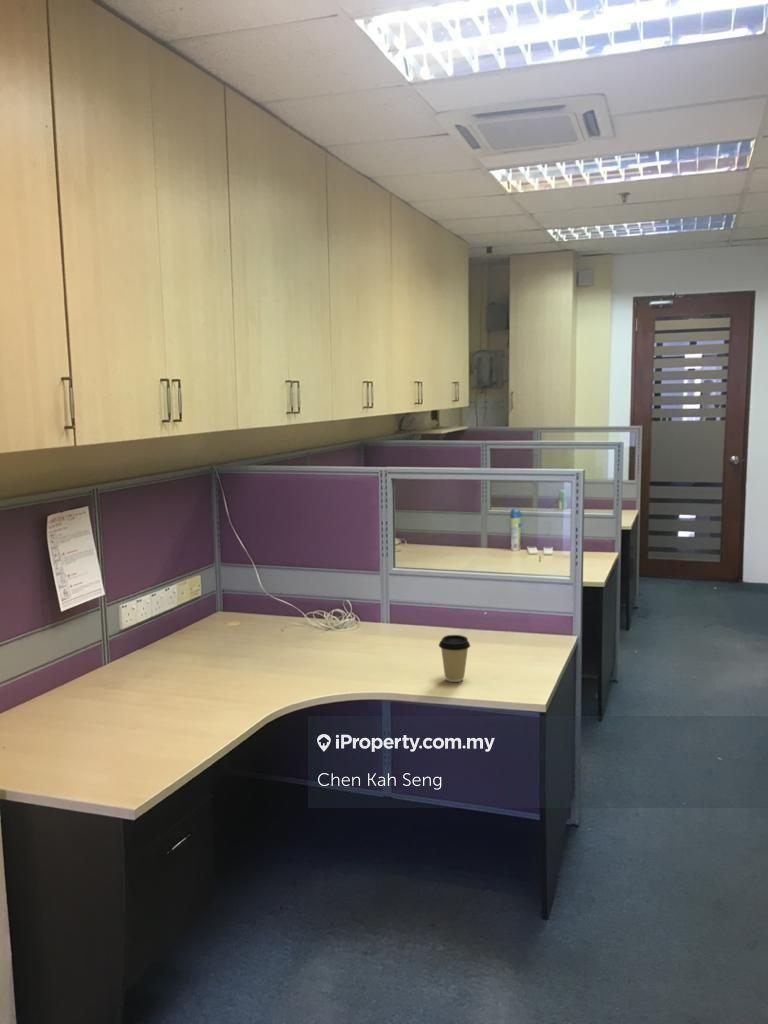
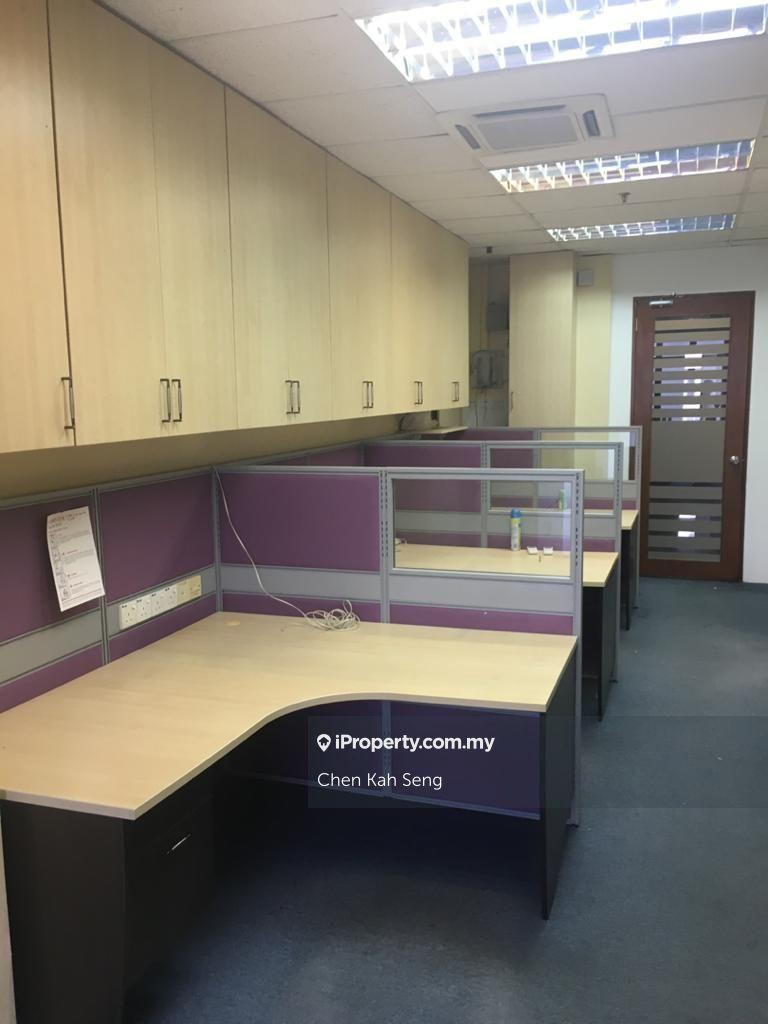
- coffee cup (454, 658)
